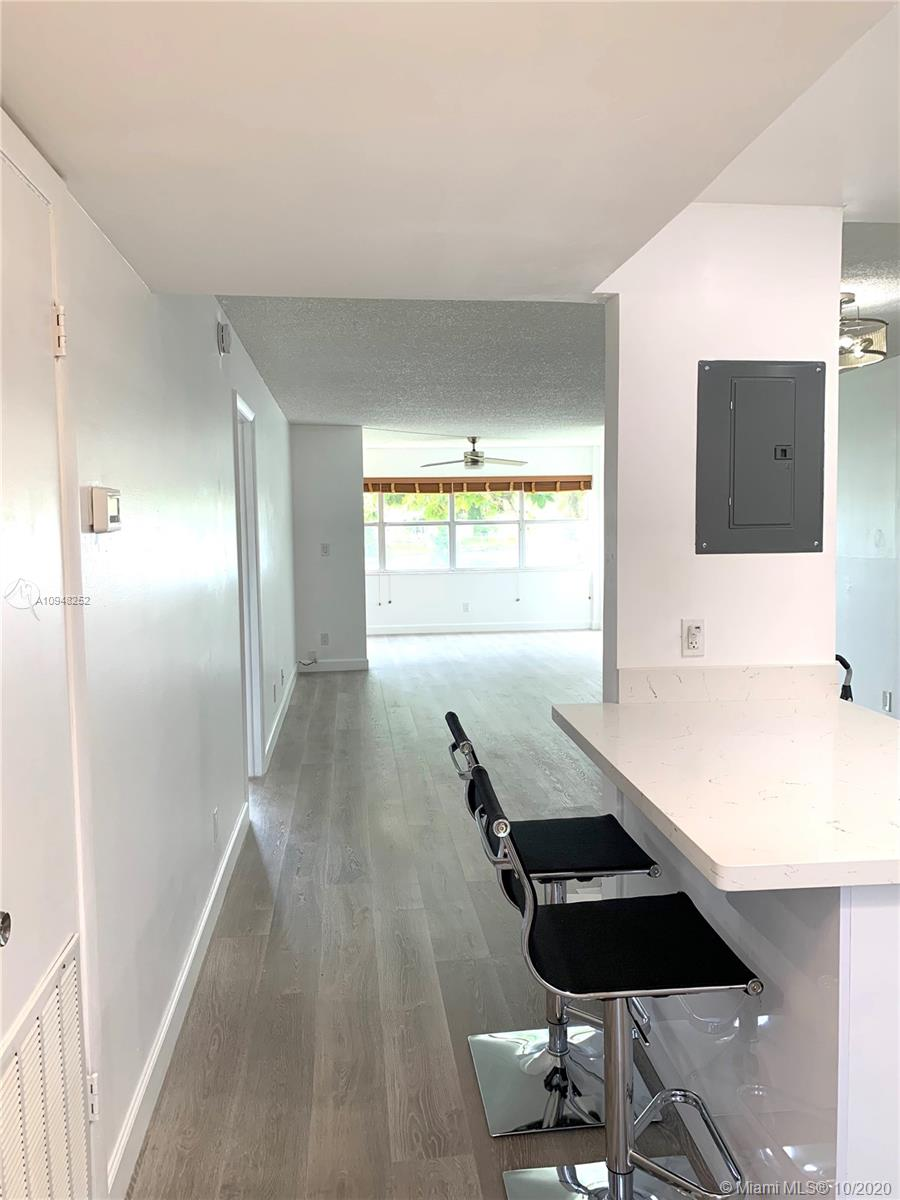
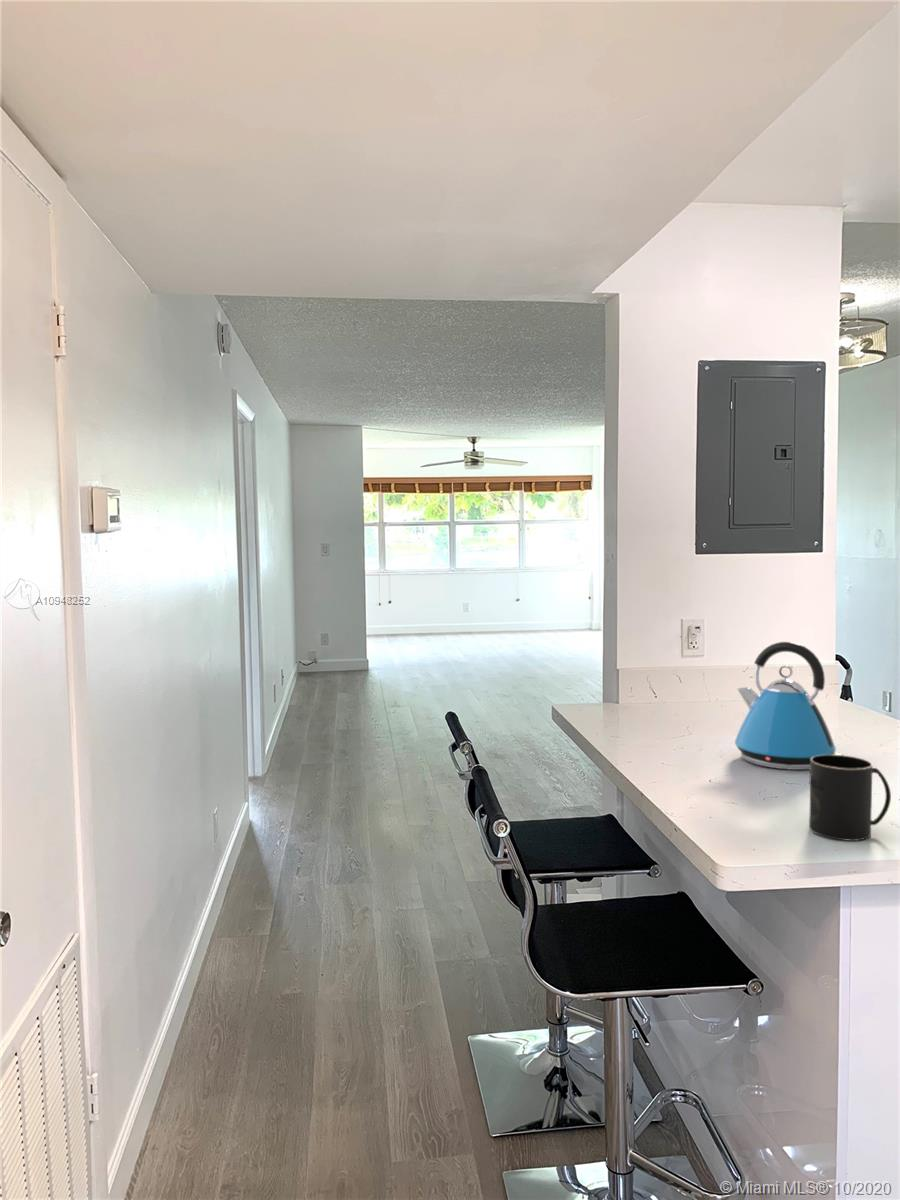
+ kettle (788, 701)
+ mug (850, 796)
